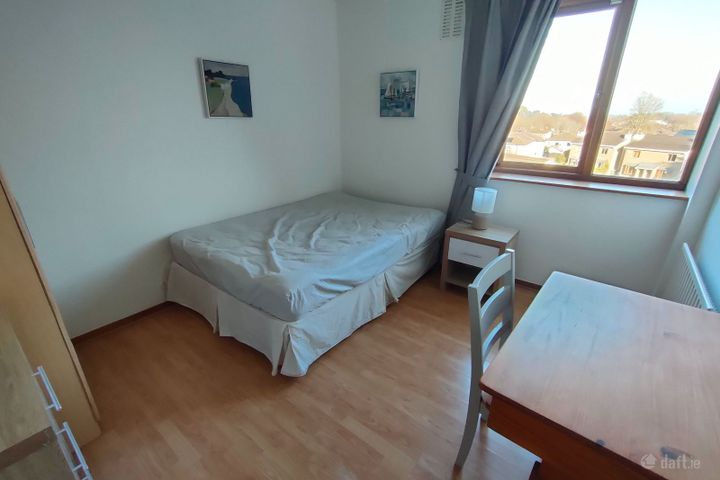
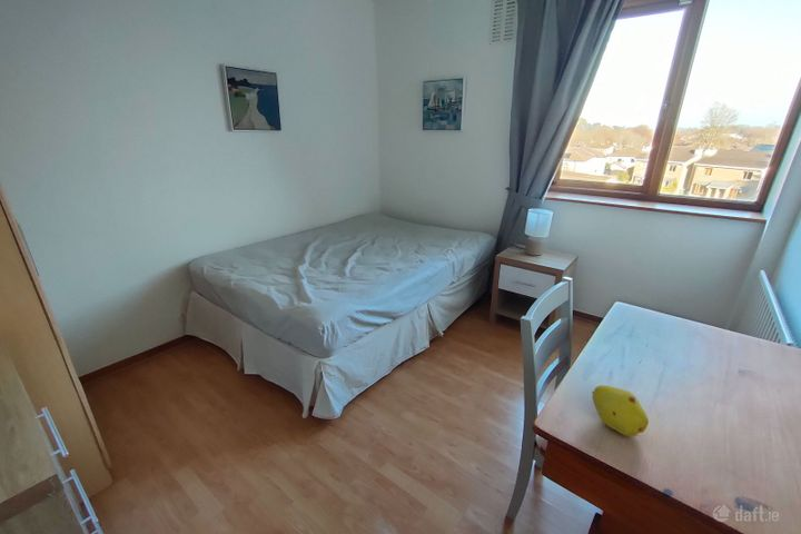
+ fruit (617, 407)
